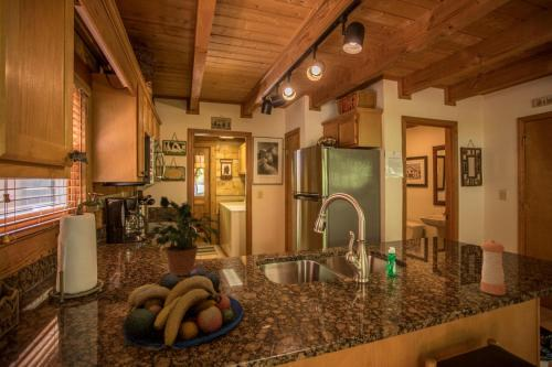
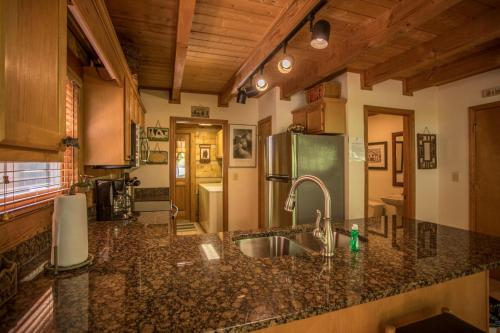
- fruit bowl (187, 295)
- pepper shaker (492, 266)
- potted plant (188, 233)
